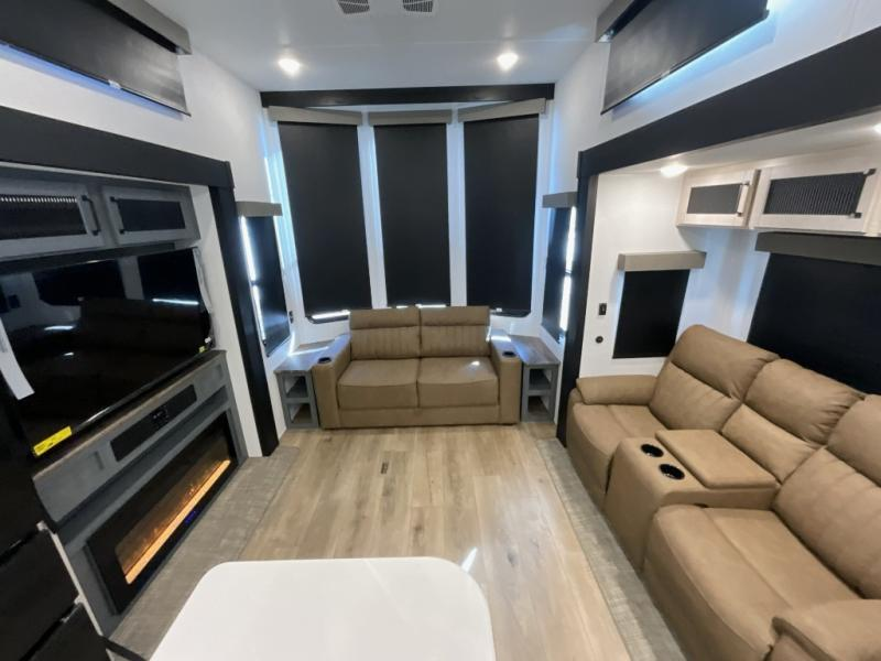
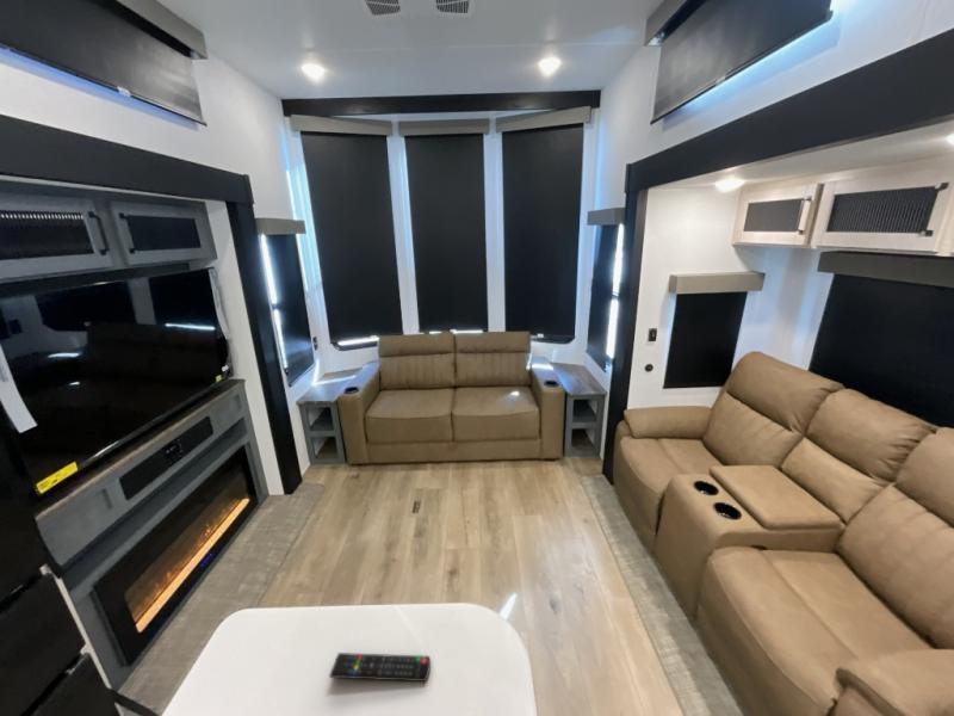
+ remote control (382, 667)
